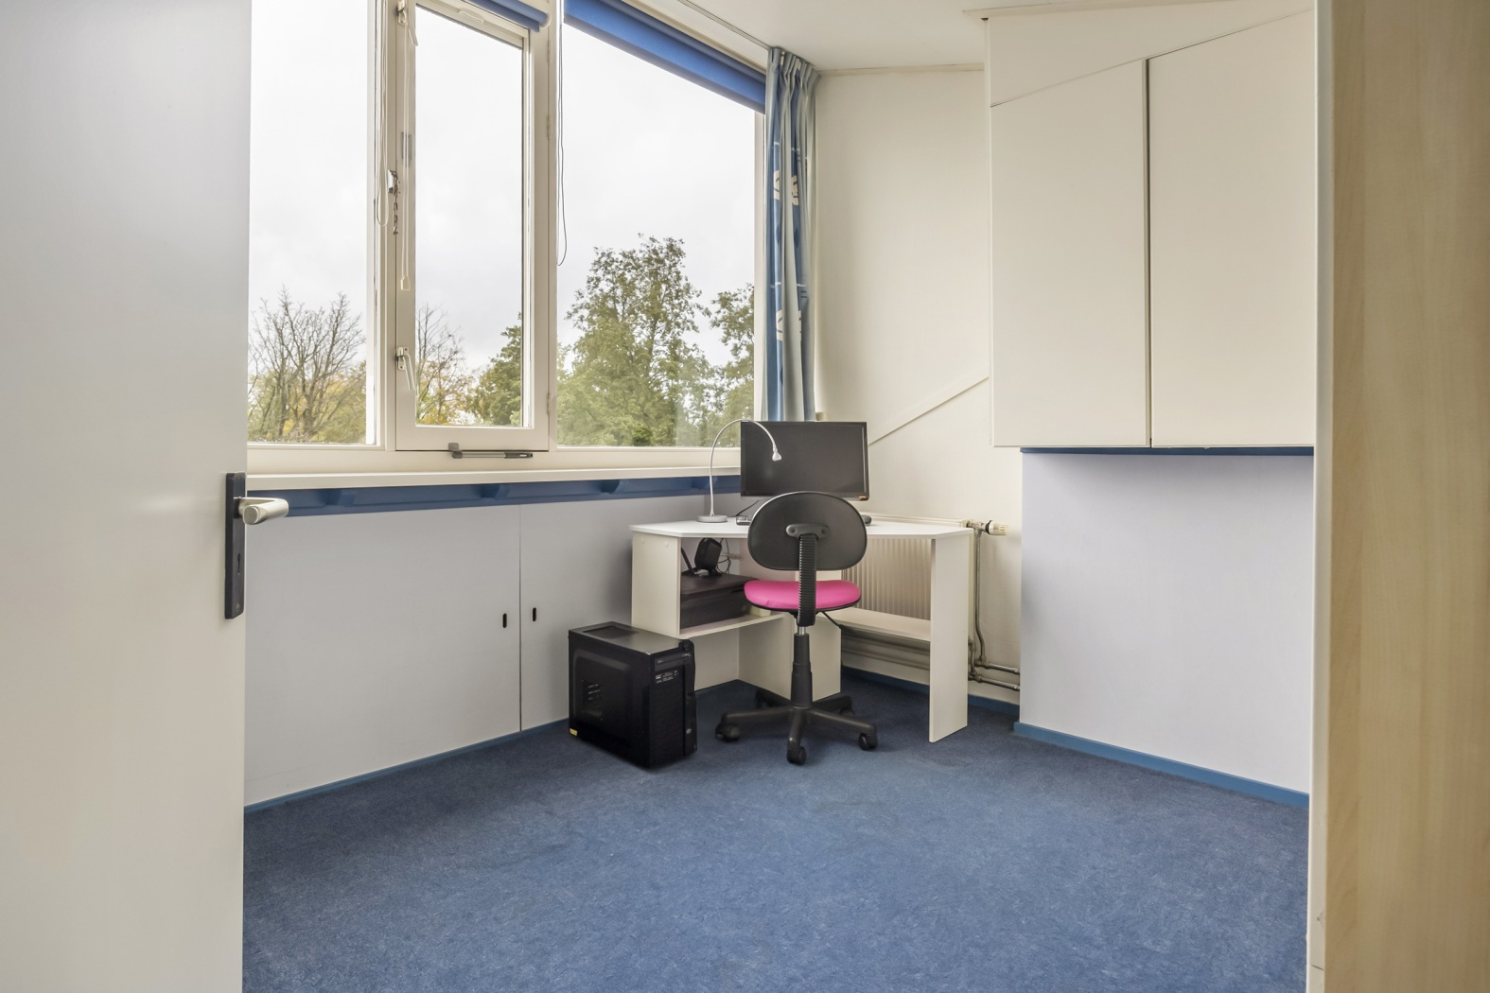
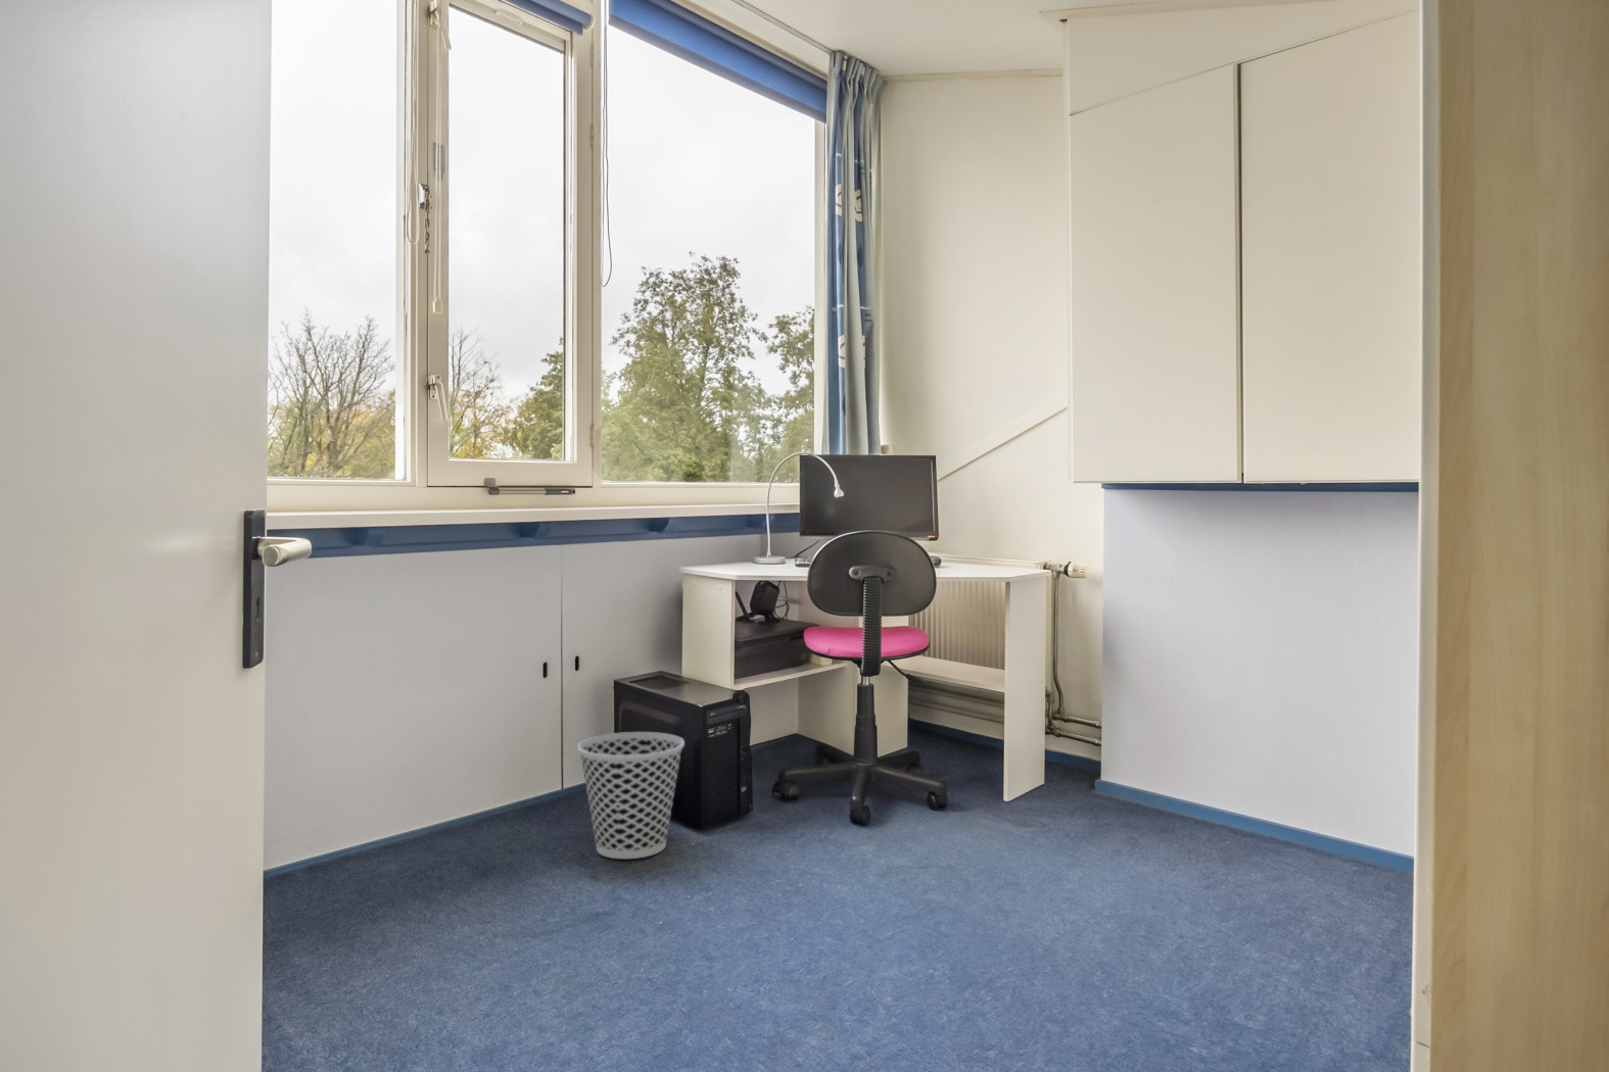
+ wastebasket (631, 794)
